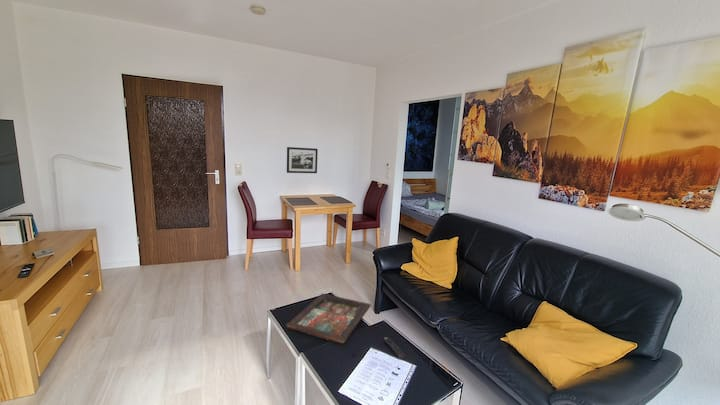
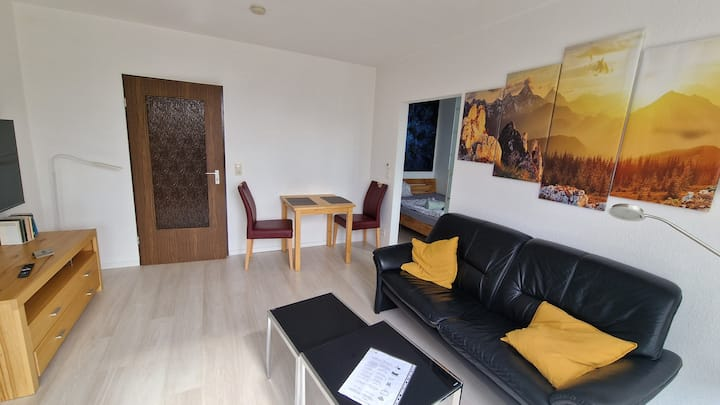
- picture frame (302, 160)
- decorative tray (331, 315)
- remote control (393, 346)
